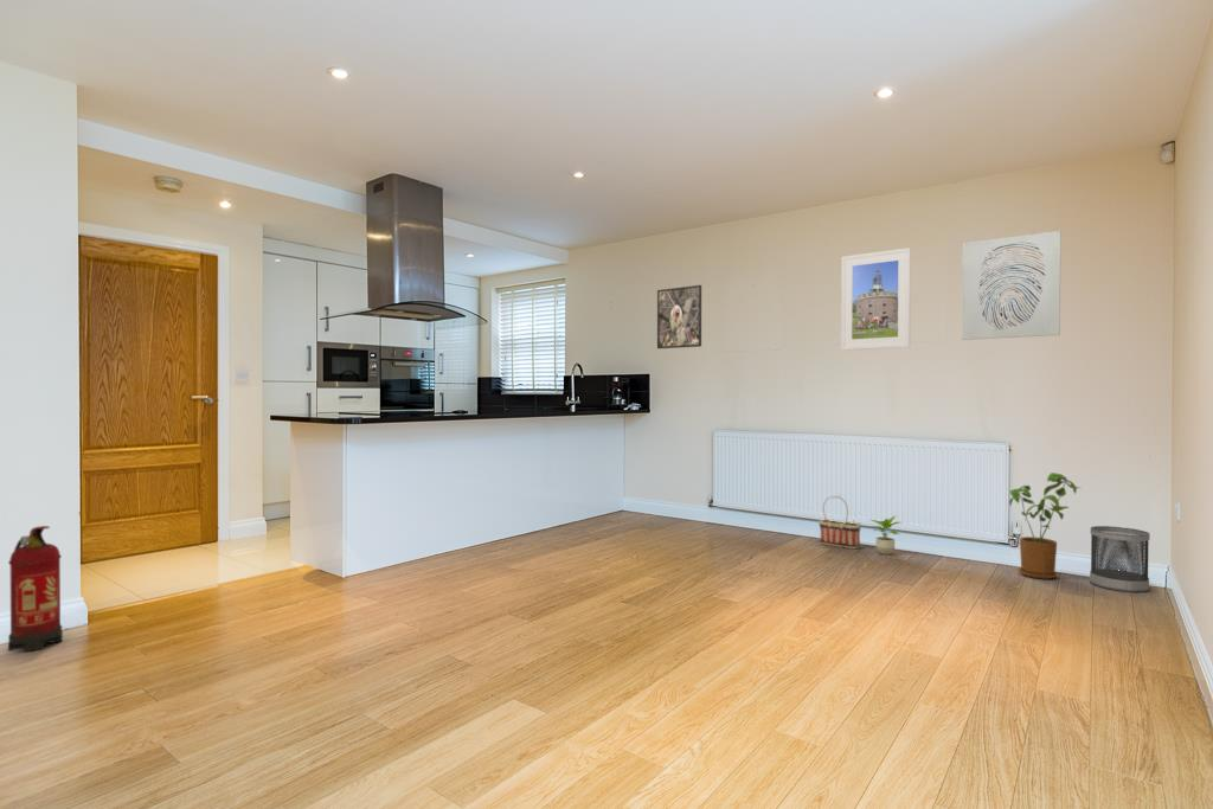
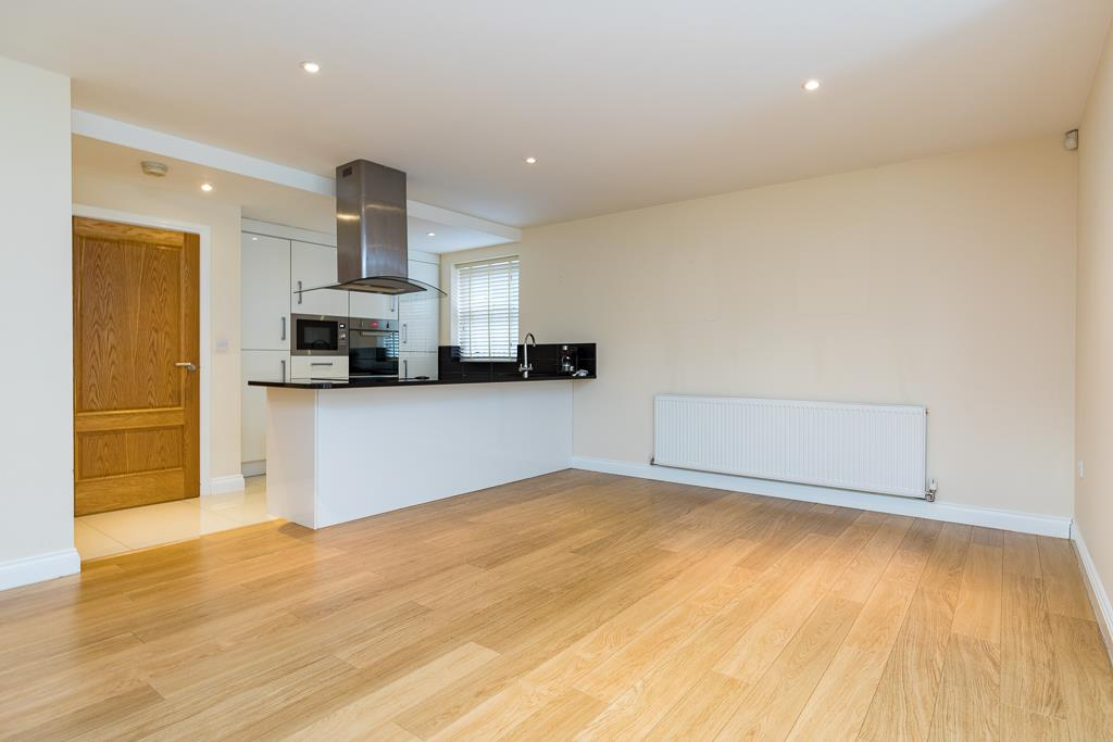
- wall art (1009, 287)
- house plant (1040, 524)
- fire extinguisher (34, 583)
- wastebasket (1118, 558)
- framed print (874, 300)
- potted plant (885, 533)
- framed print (679, 317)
- basket (840, 522)
